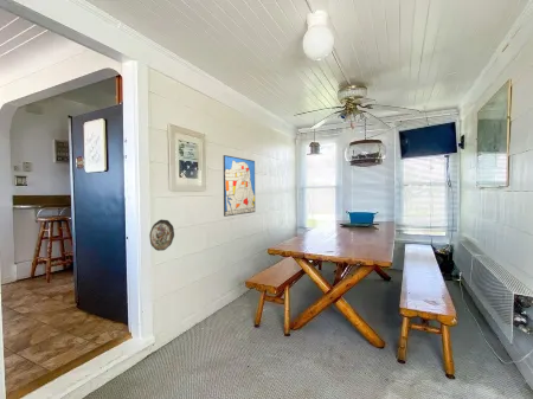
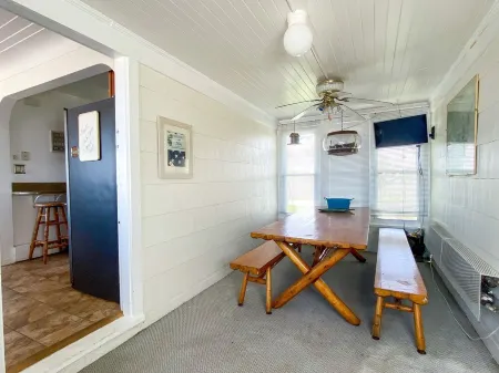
- wall art (240, 186)
- decorative plate (161, 234)
